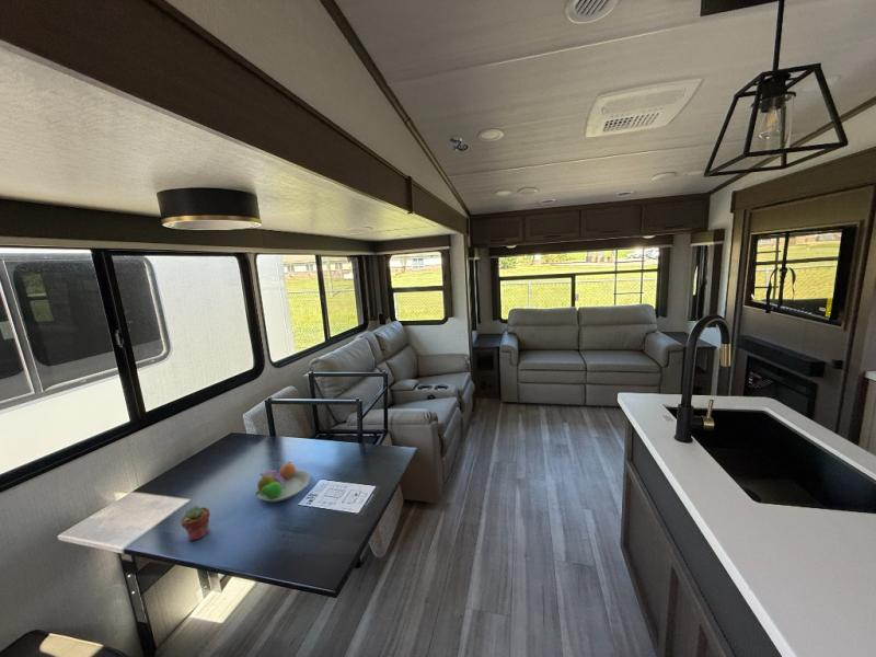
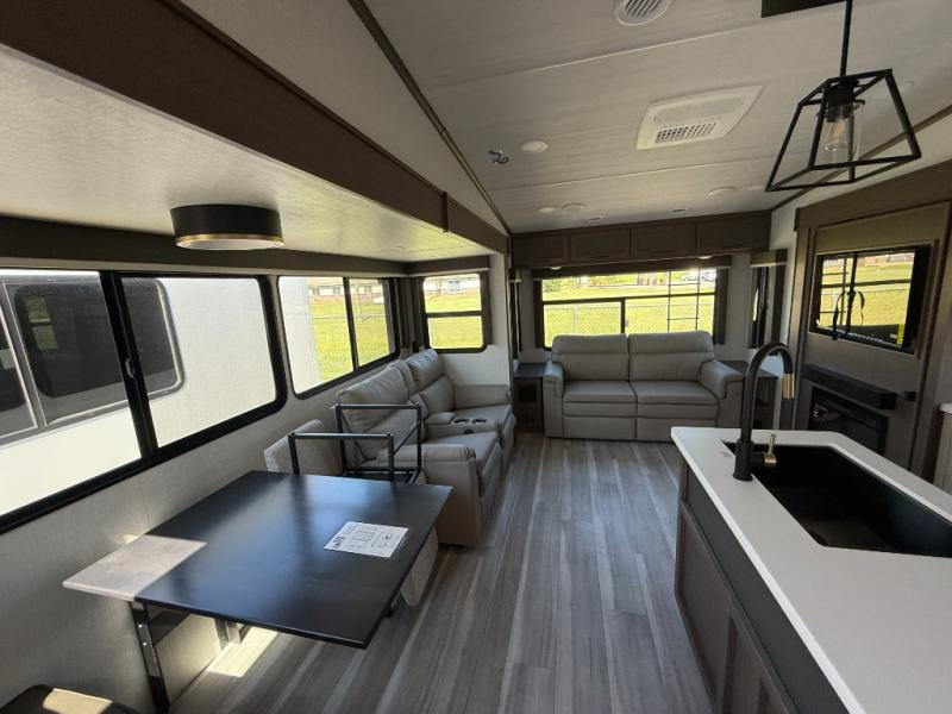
- fruit bowl (280, 480)
- potted succulent (196, 520)
